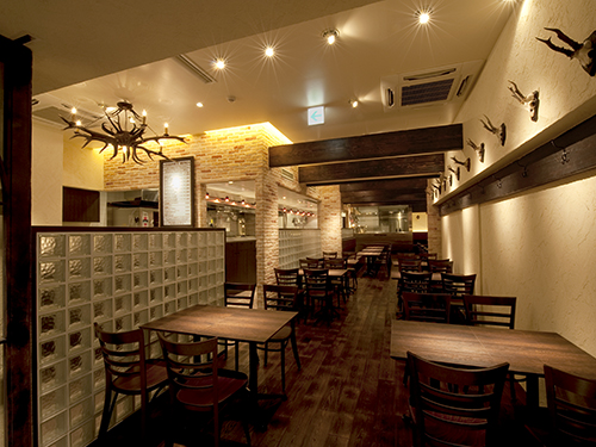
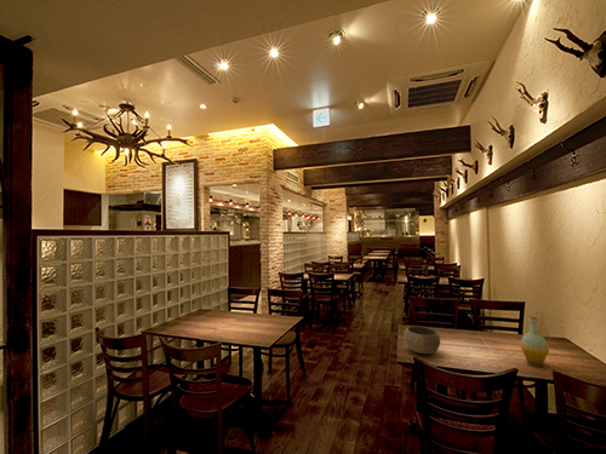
+ bottle (533, 339)
+ bowl (422, 340)
